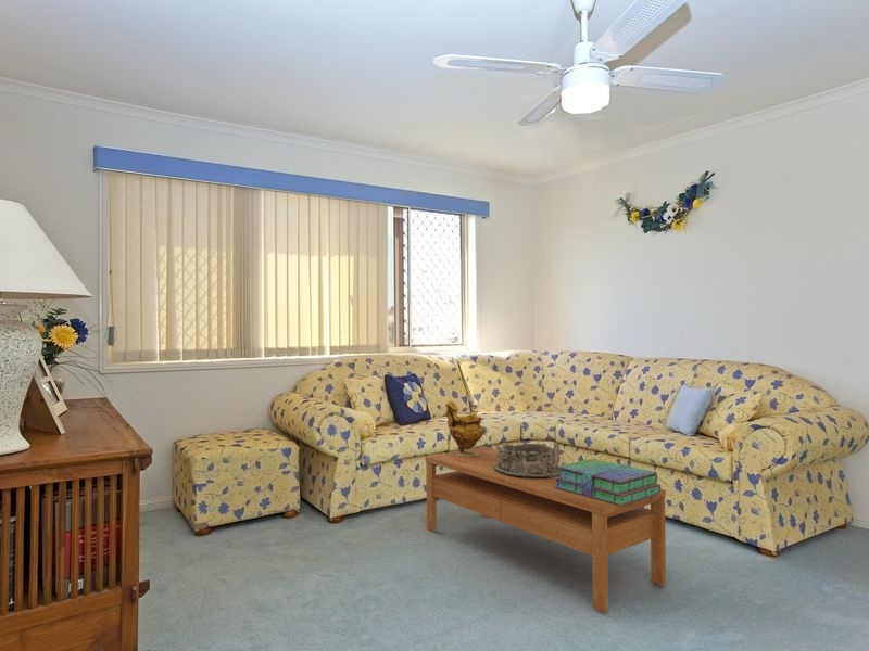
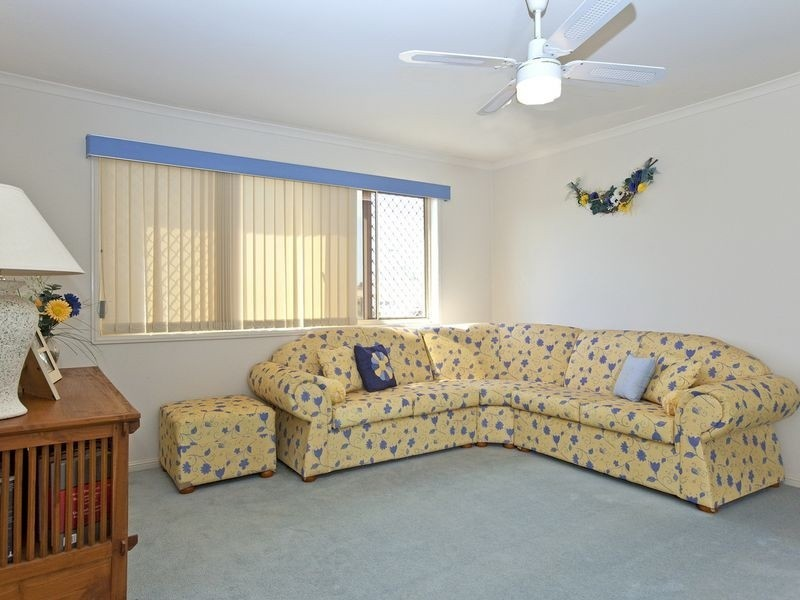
- vase (466, 427)
- coffee table (531, 512)
- stack of books (606, 478)
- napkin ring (527, 457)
